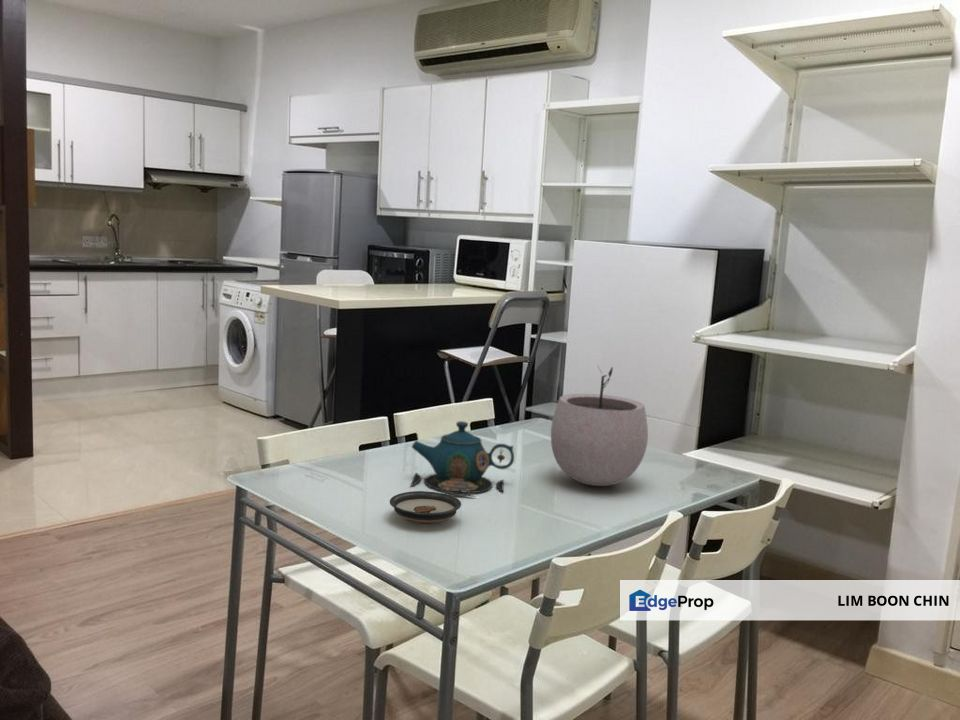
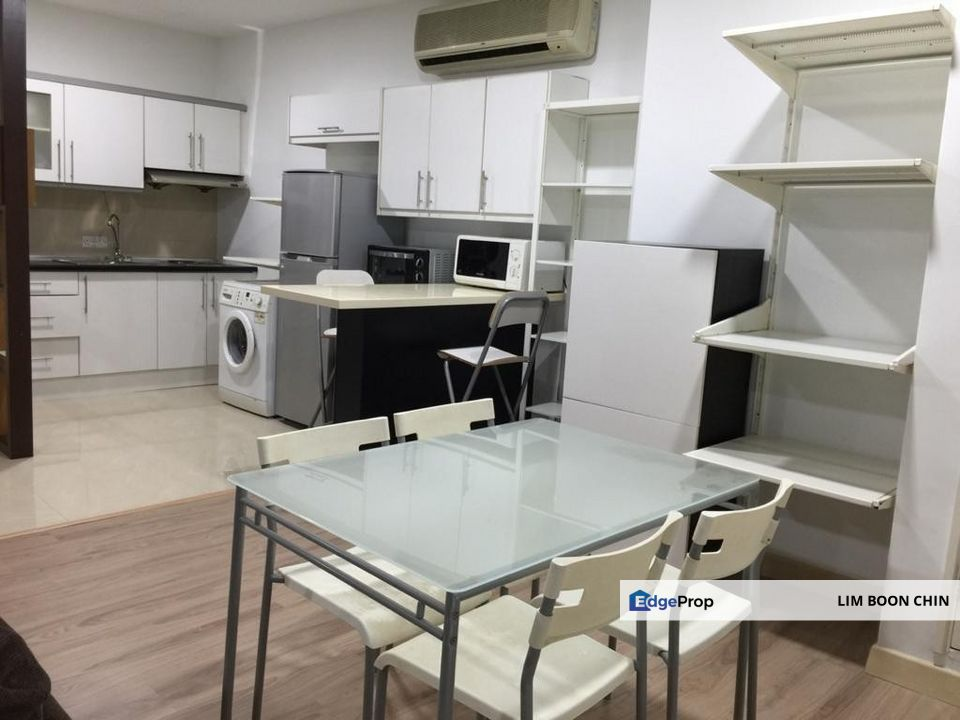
- plant pot (599, 424)
- teapot (462, 453)
- saucer (425, 510)
